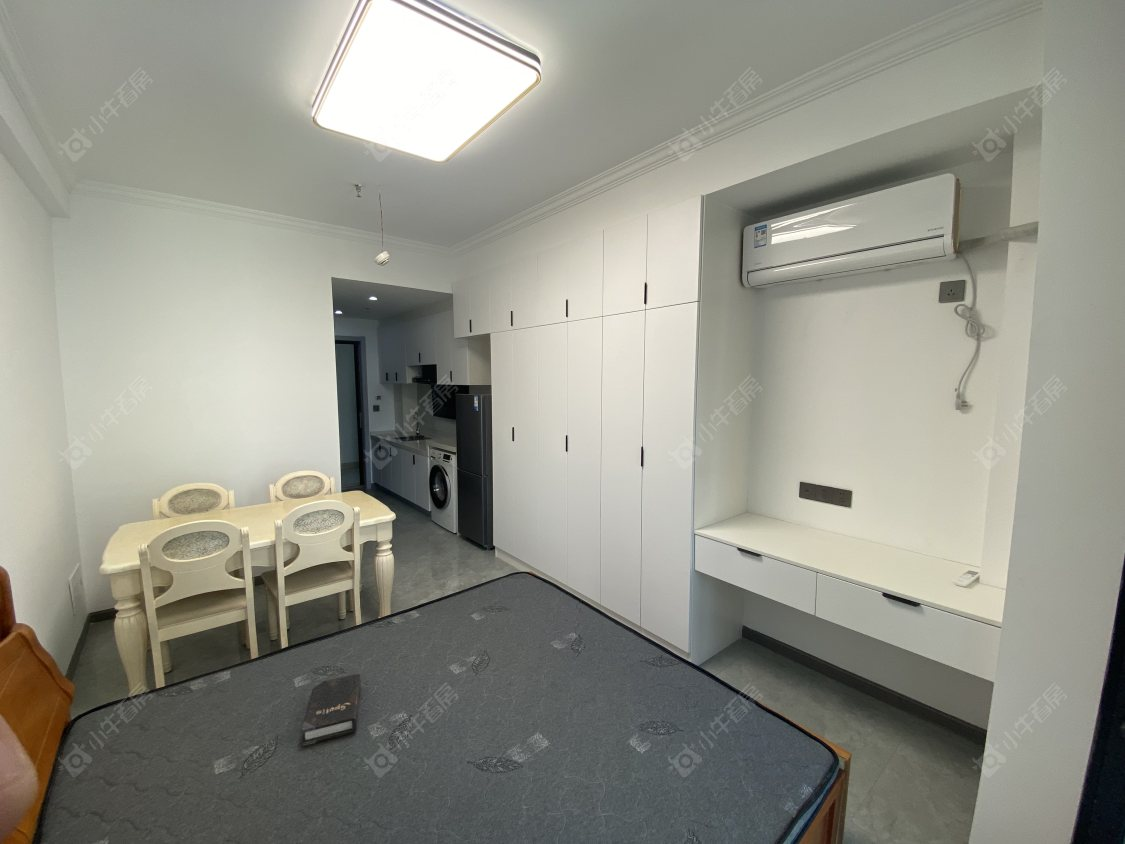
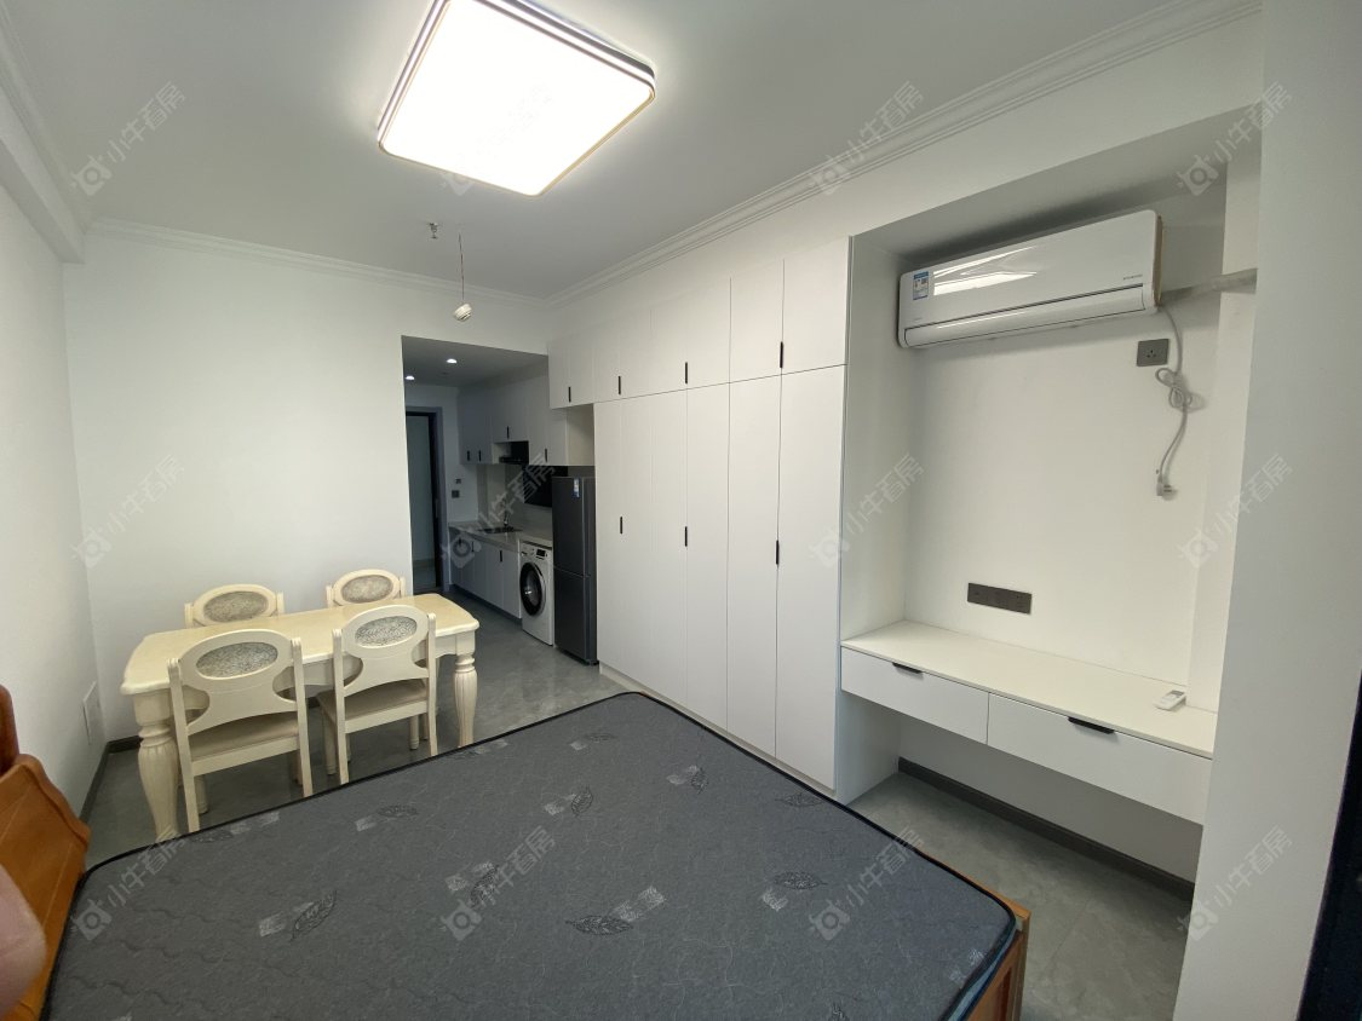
- hardback book (334, 706)
